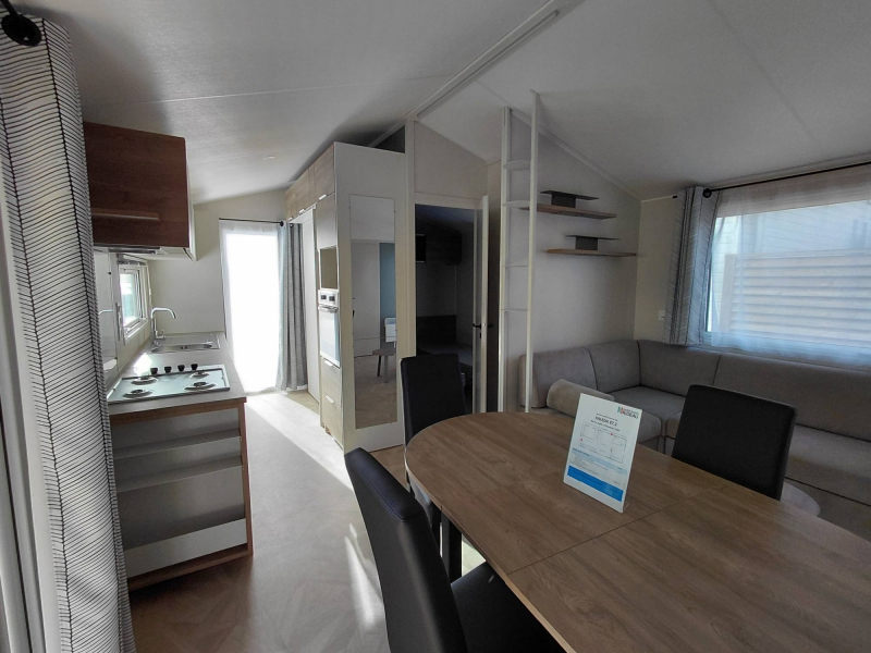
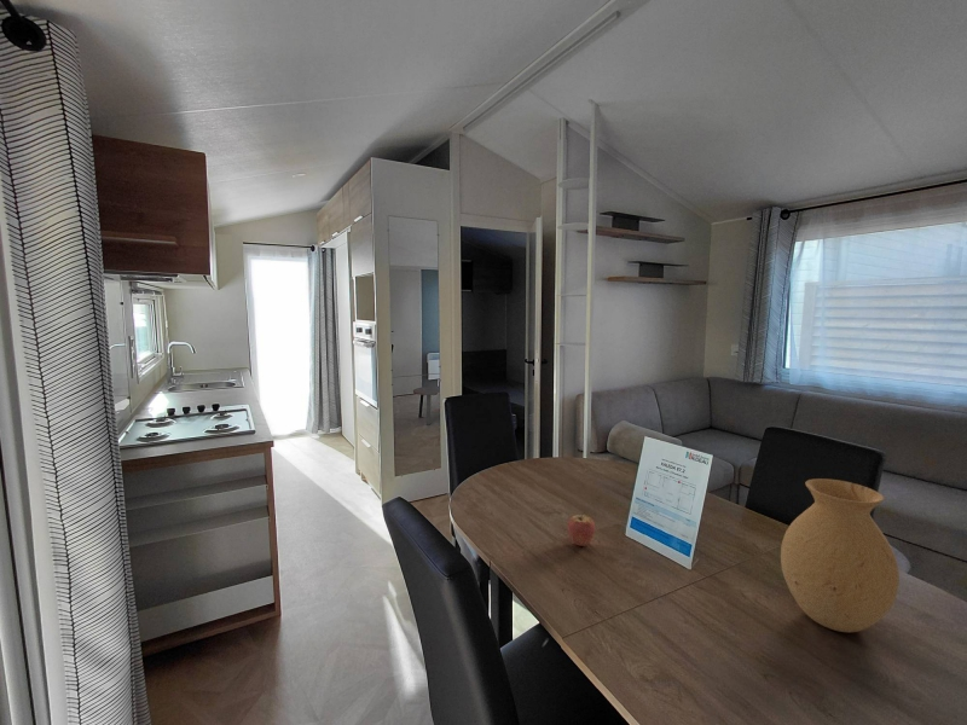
+ vase (836, 556)
+ fruit (580, 527)
